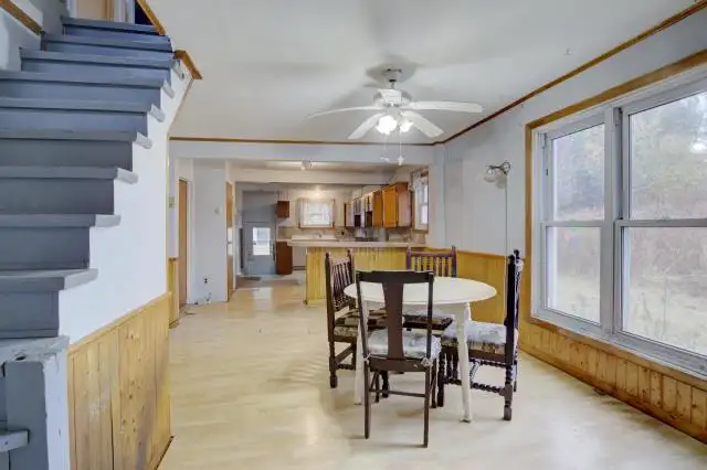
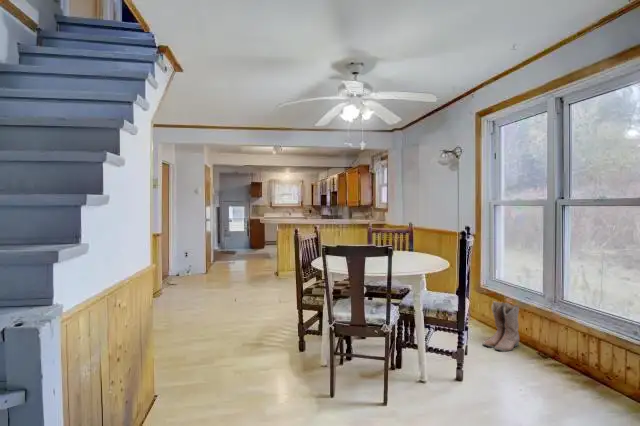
+ boots (501, 324)
